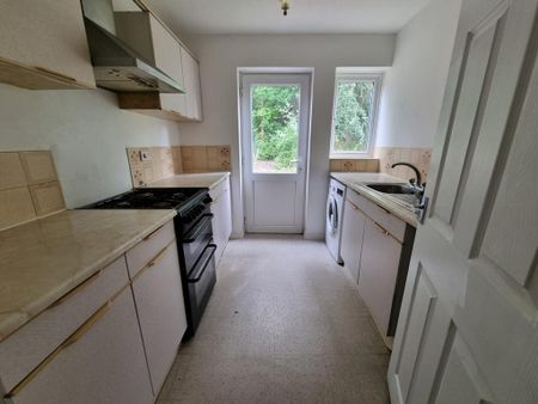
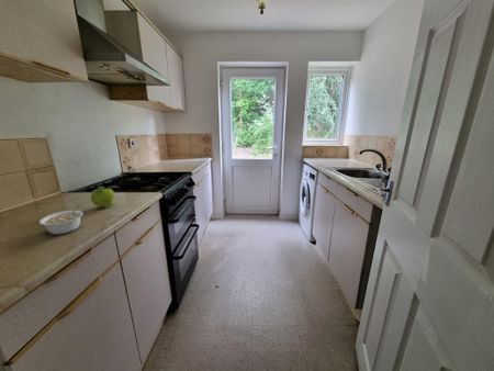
+ fruit (102, 196)
+ legume (63, 221)
